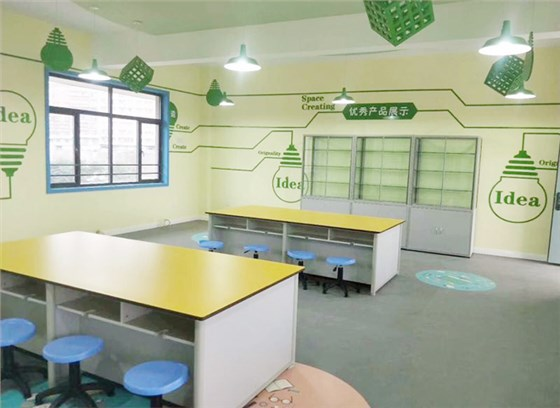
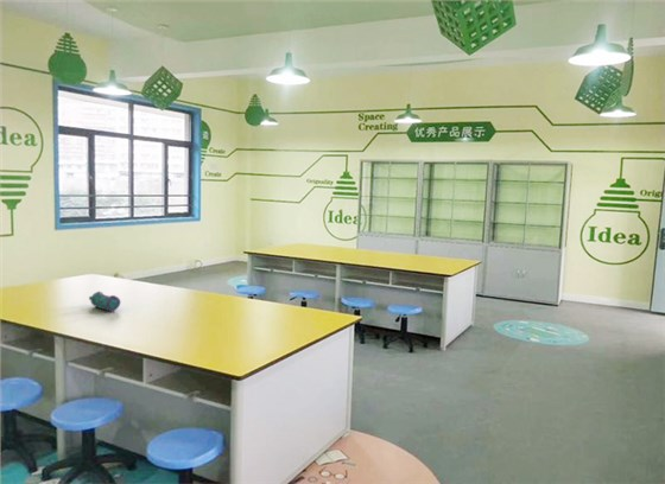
+ pencil case (104, 300)
